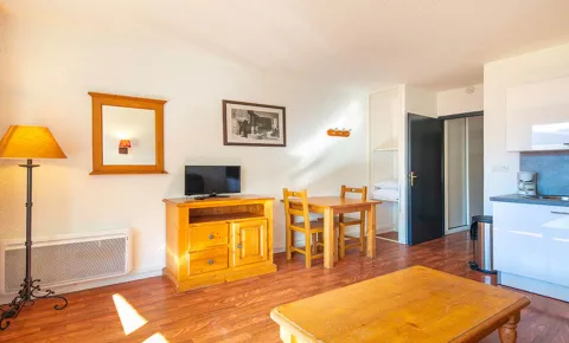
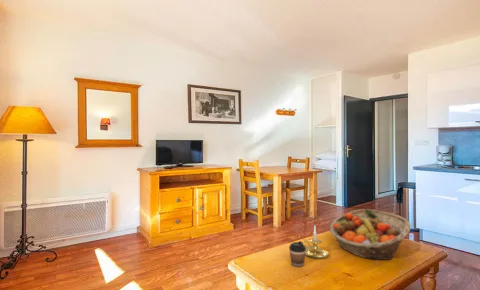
+ candle holder (313, 238)
+ coffee cup (297, 253)
+ fruit basket (367, 231)
